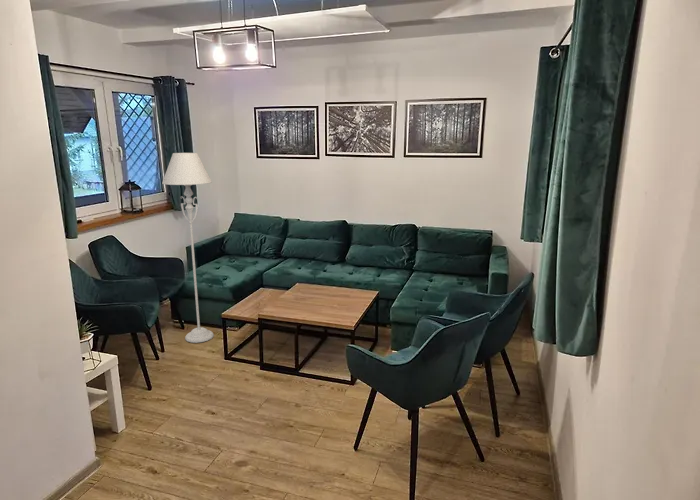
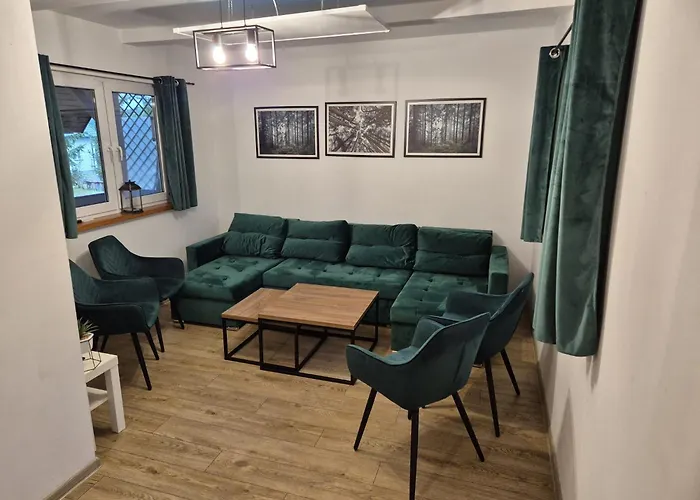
- floor lamp (192, 249)
